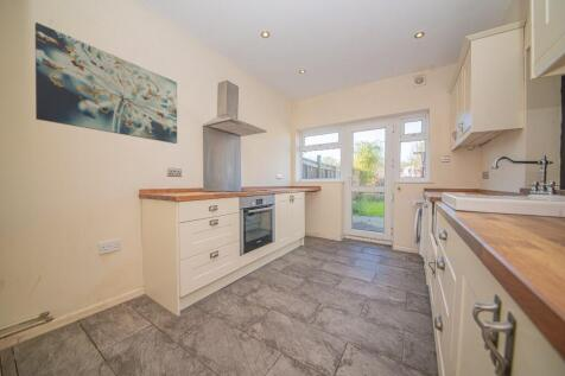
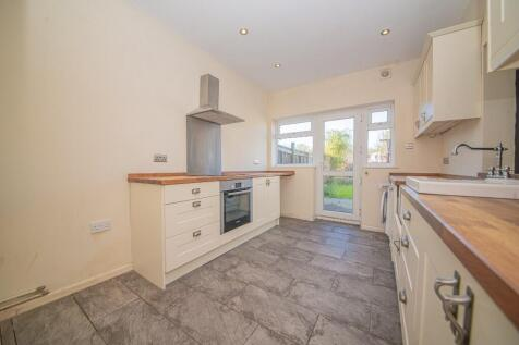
- wall art (121, 96)
